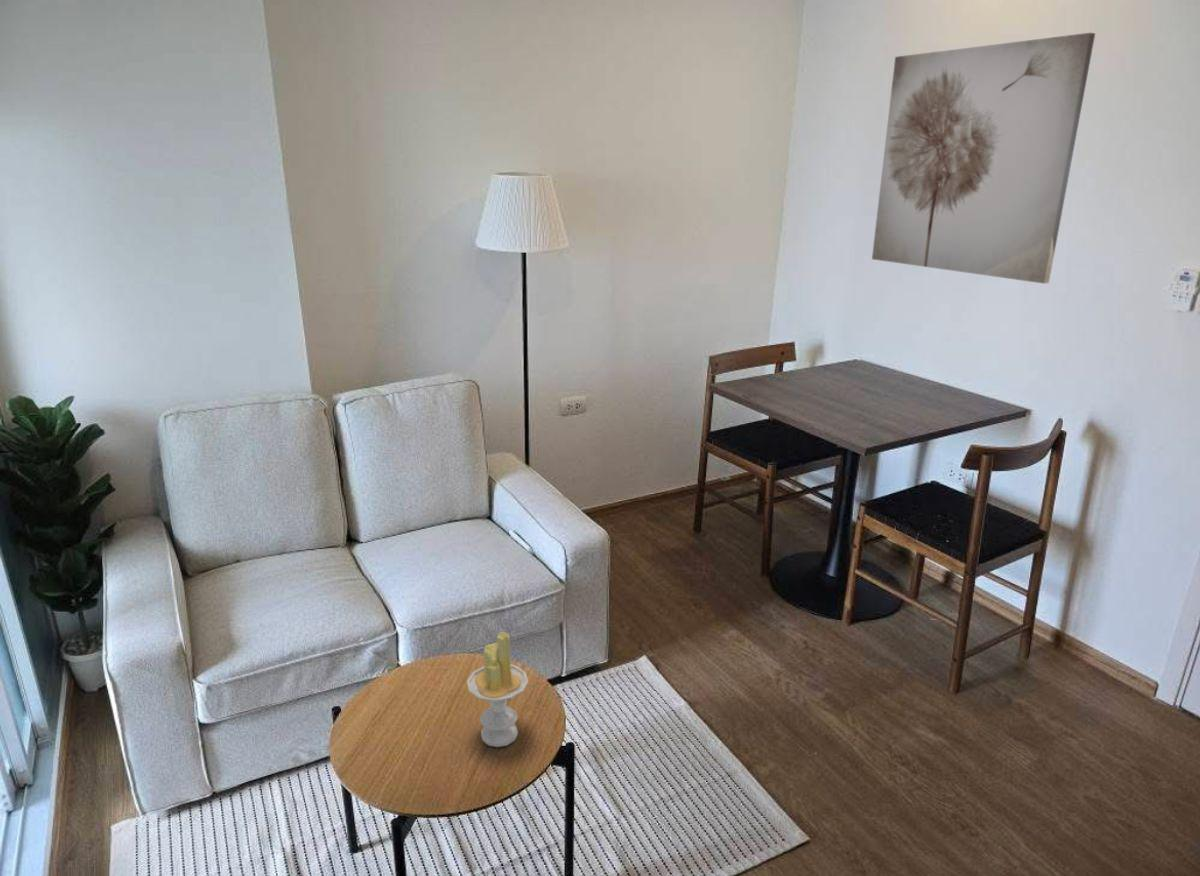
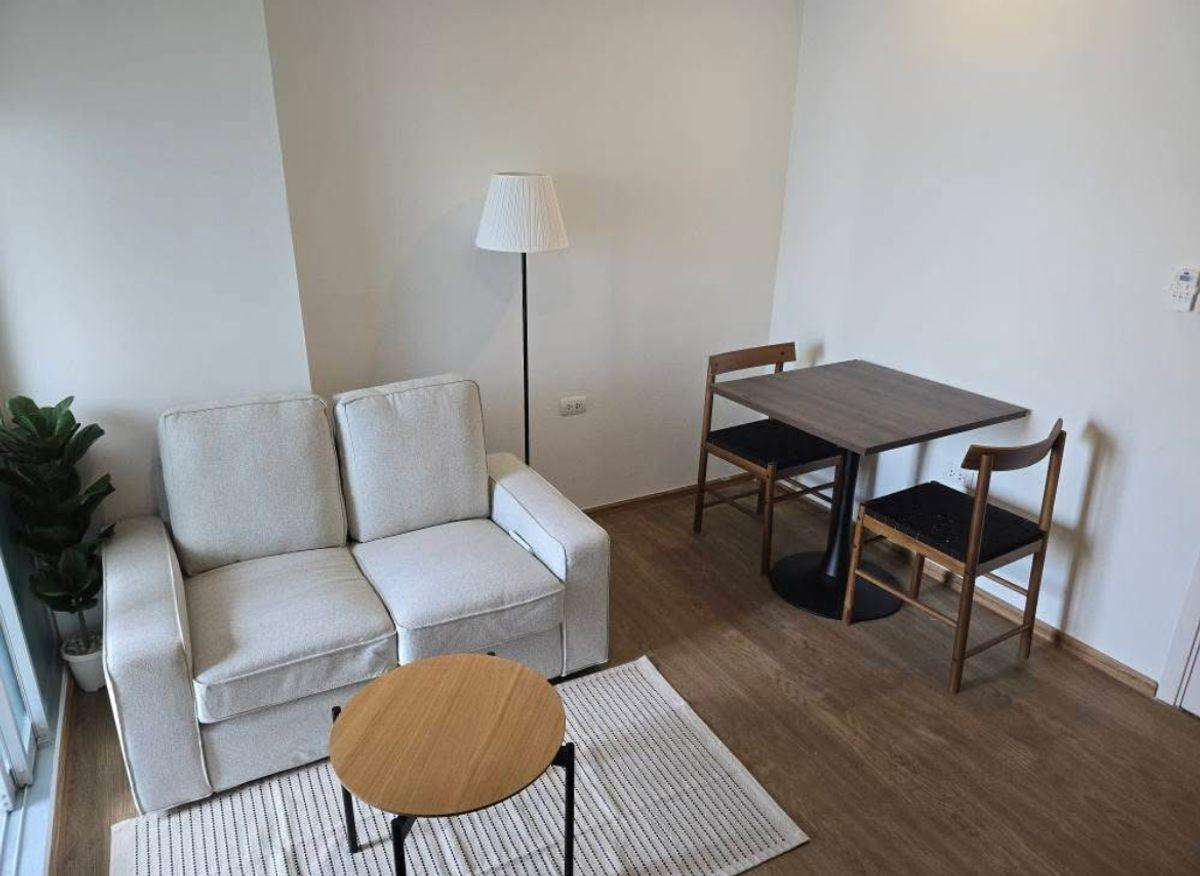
- wall art (967, 162)
- candle (497, 684)
